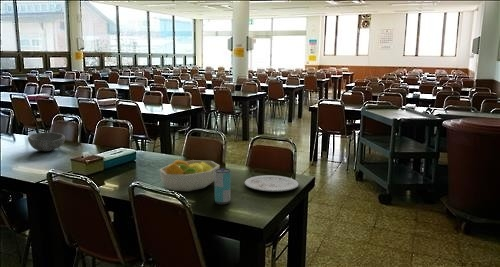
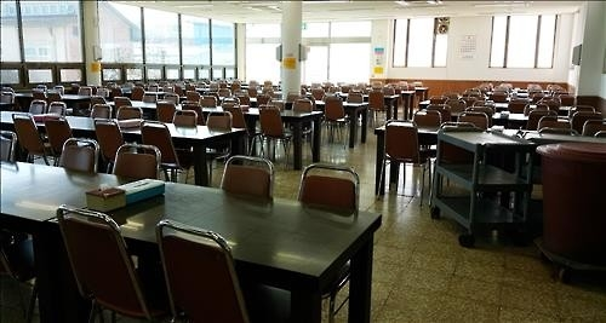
- fruit bowl (190, 172)
- bowl (46, 142)
- beverage can (222, 186)
- plate (271, 183)
